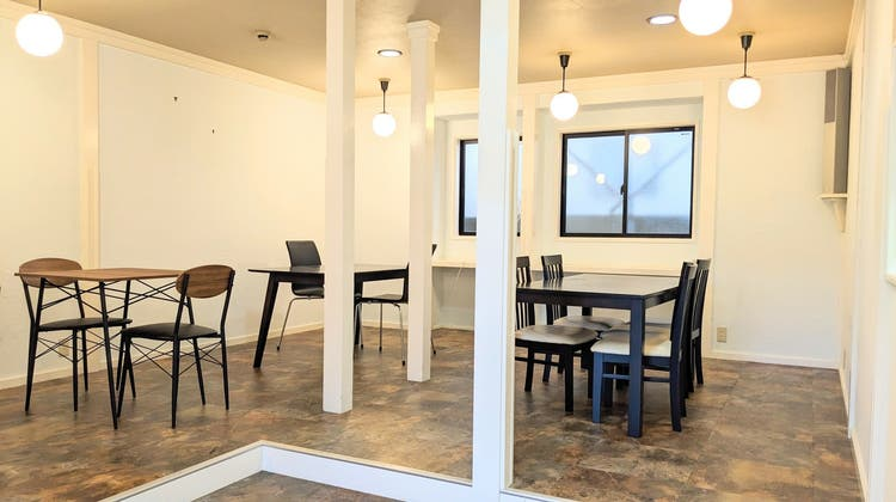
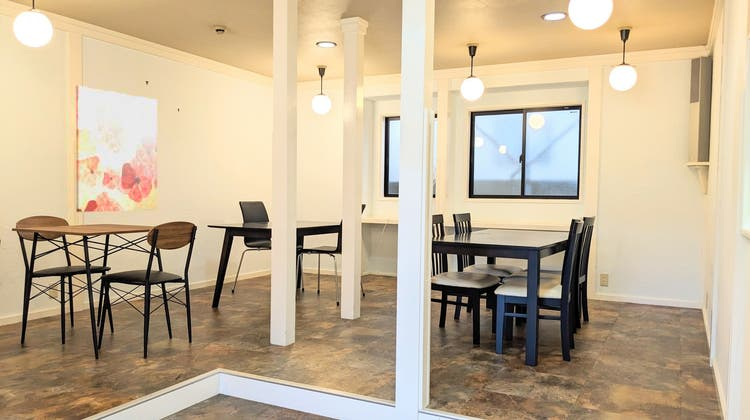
+ wall art (119, 152)
